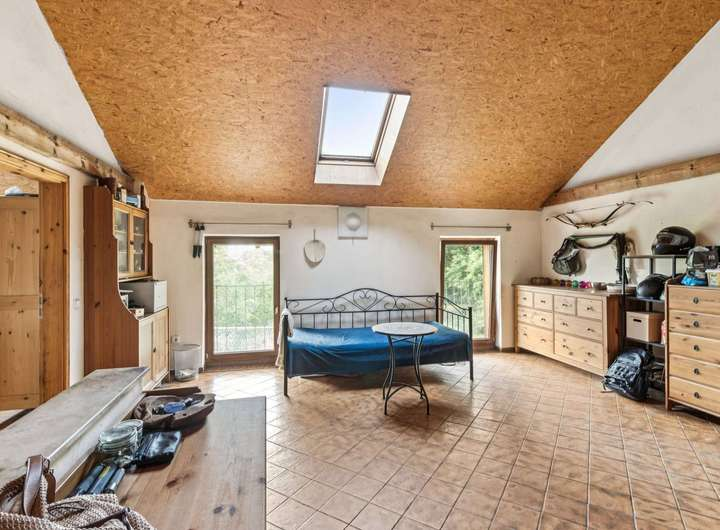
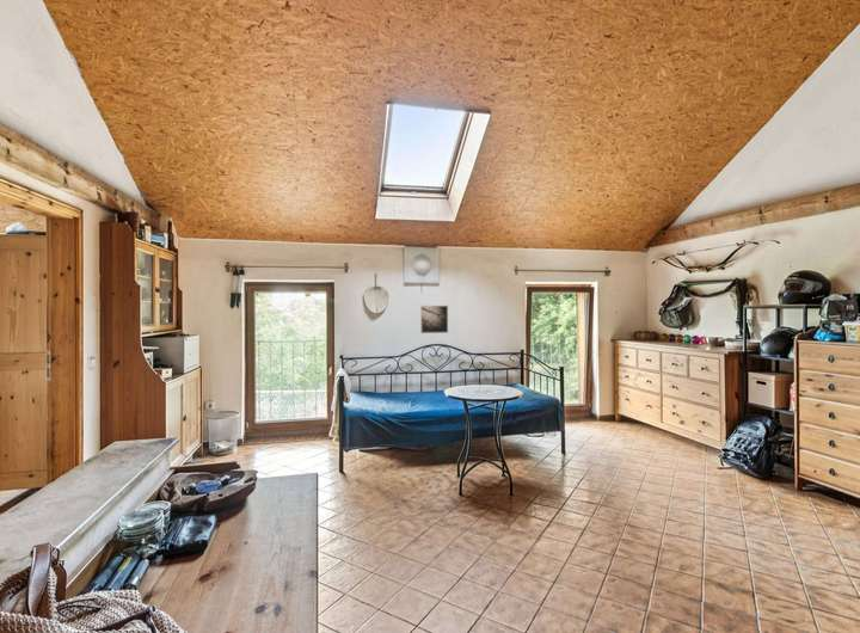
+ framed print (434, 319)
